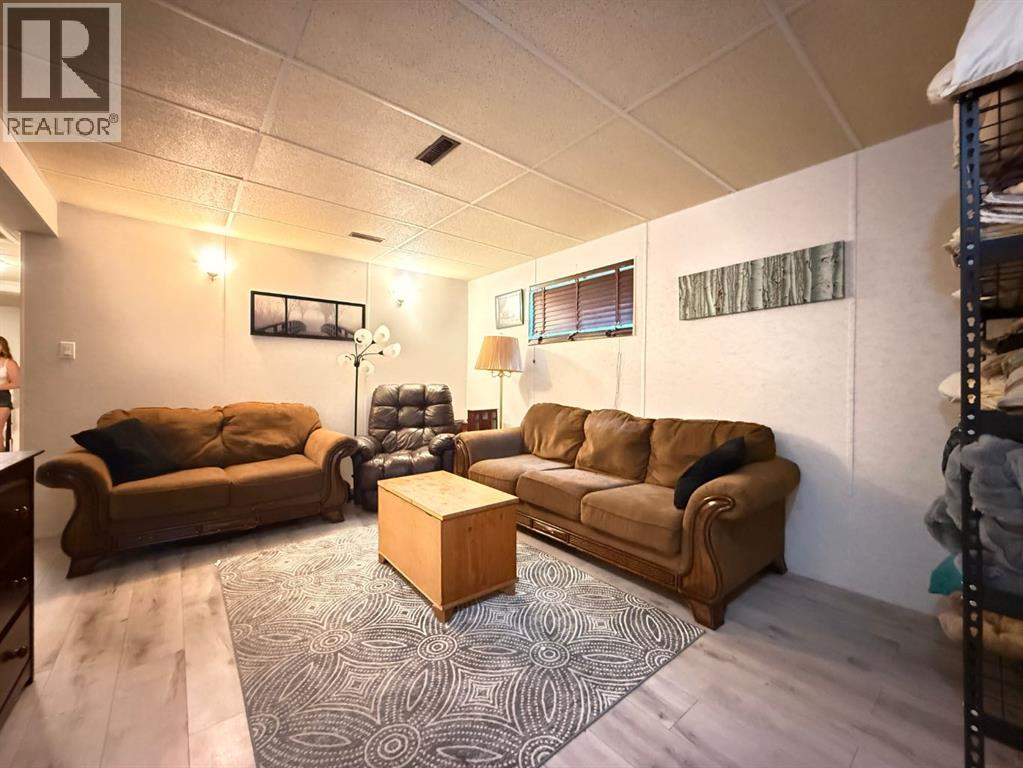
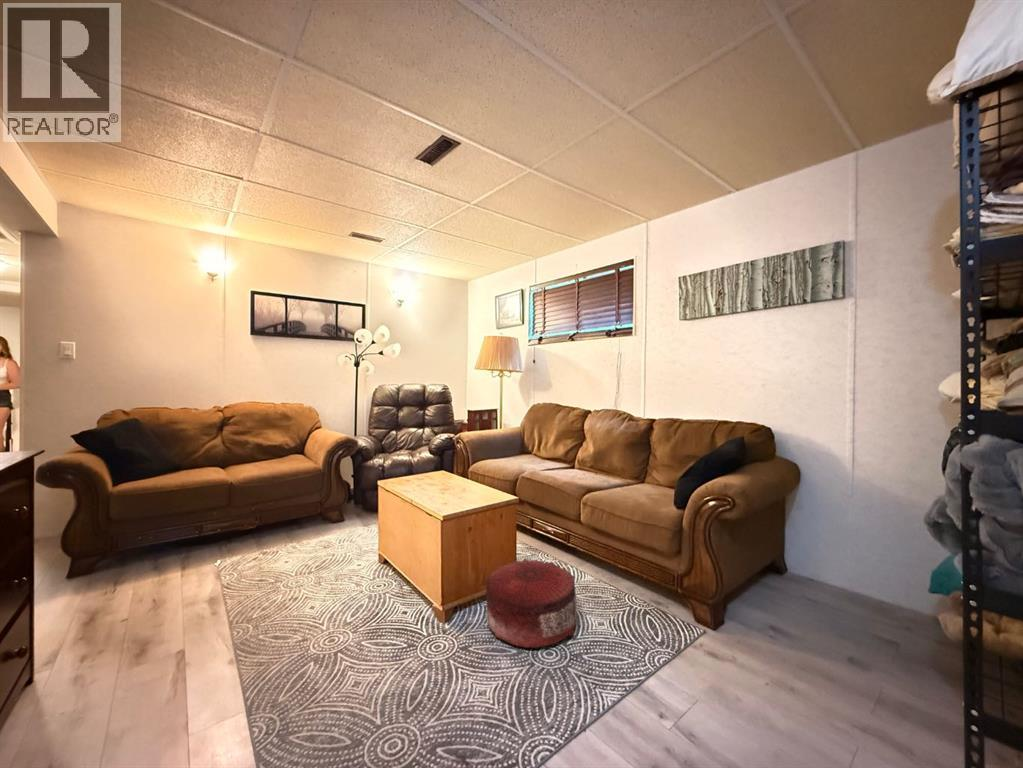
+ pouf (531, 596)
